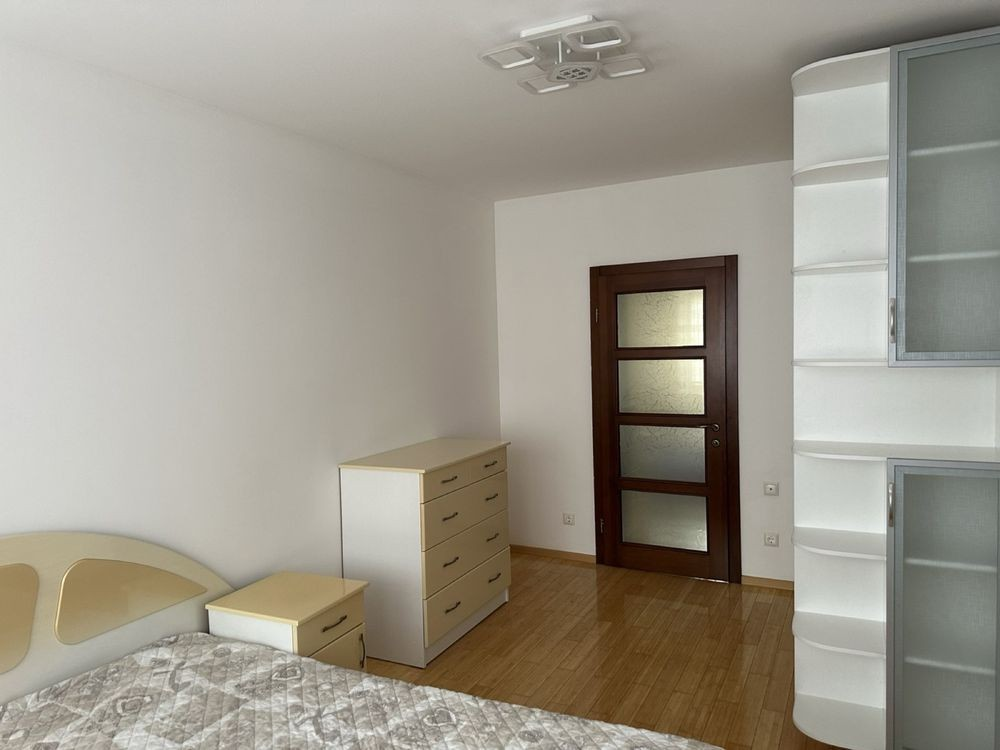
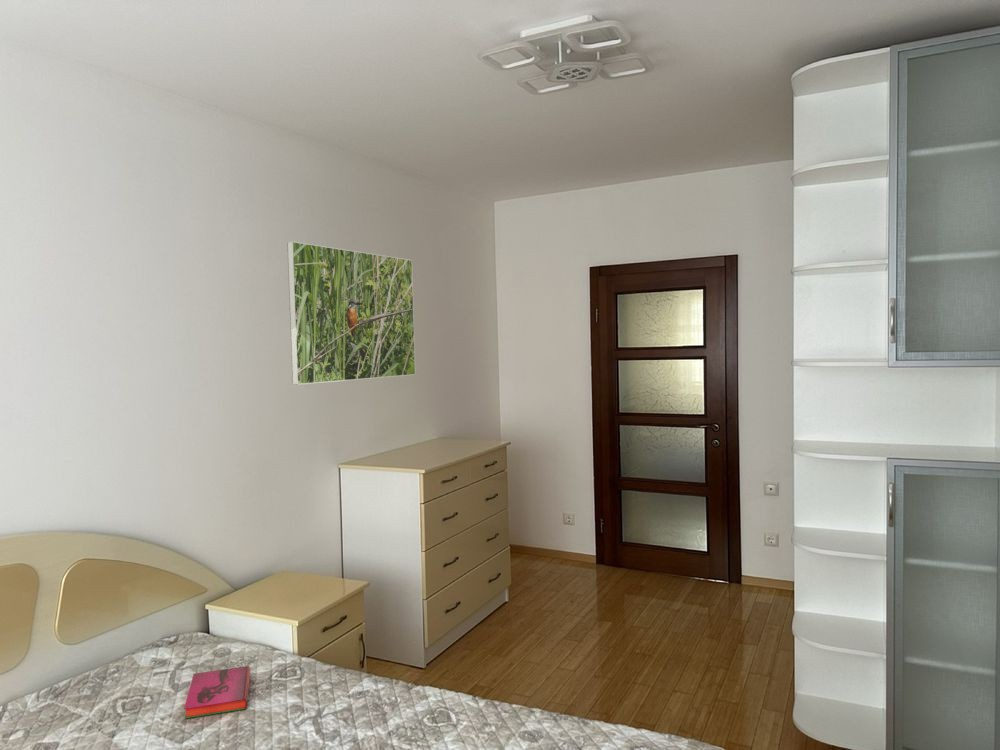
+ hardback book (219, 690)
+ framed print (358, 315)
